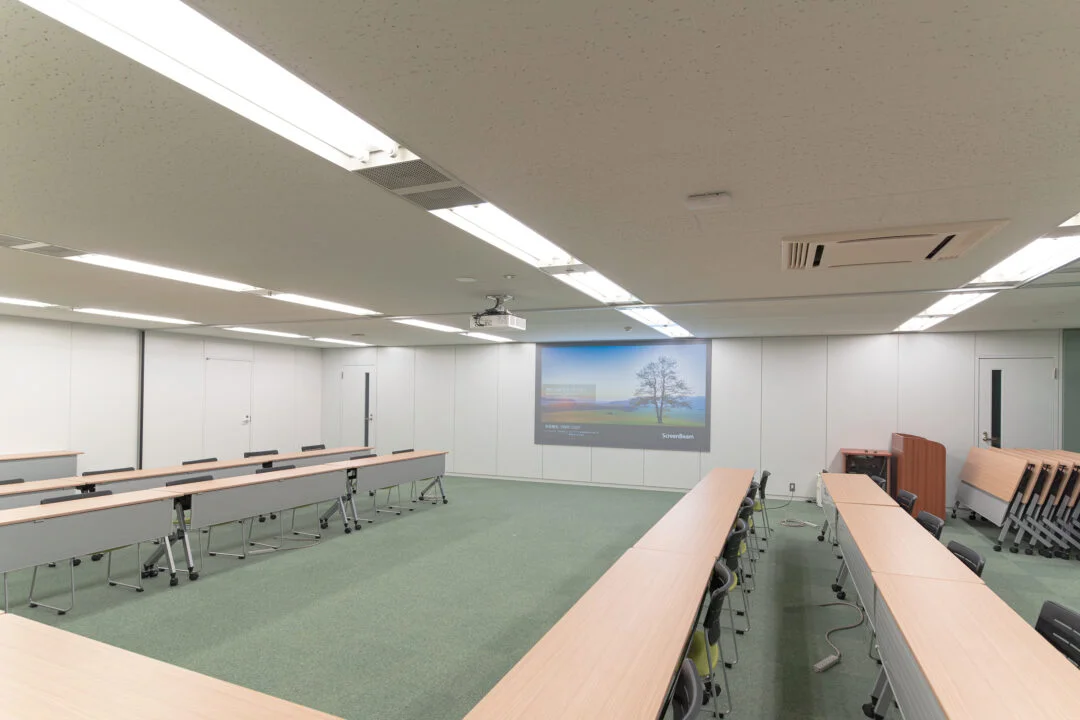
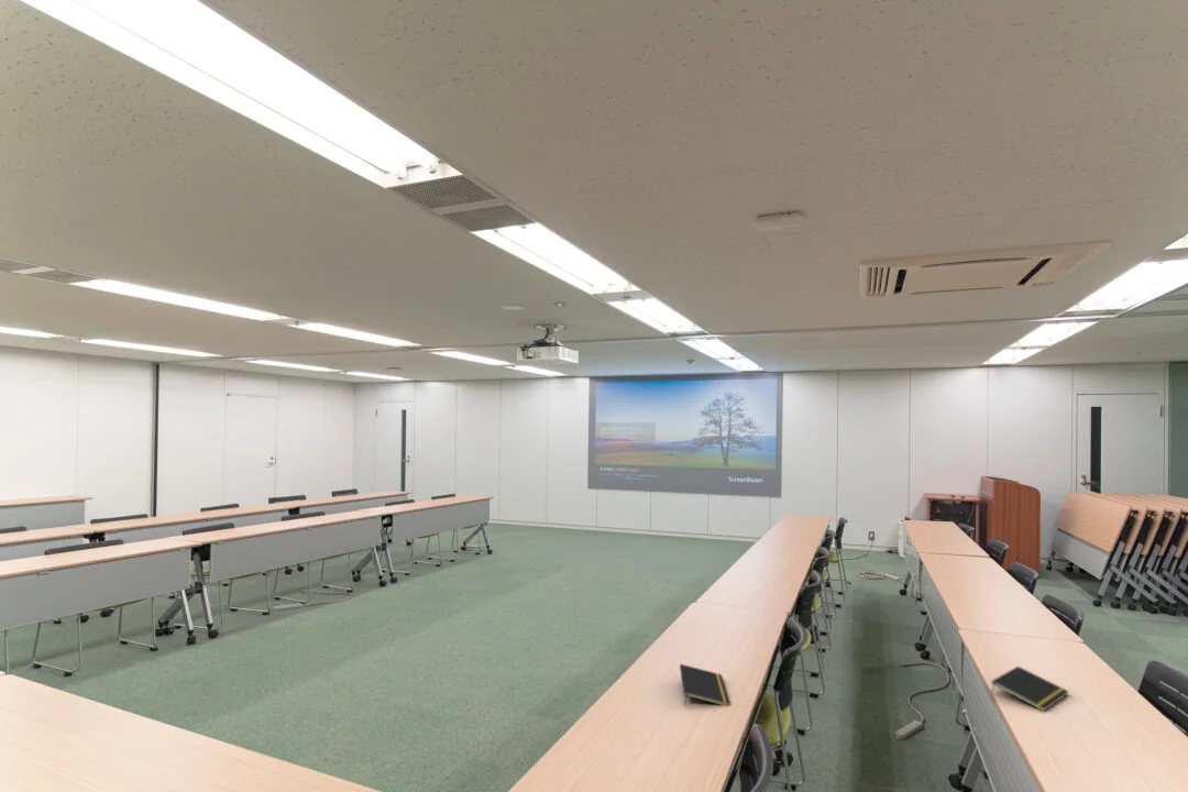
+ notepad (1030, 686)
+ notepad (703, 684)
